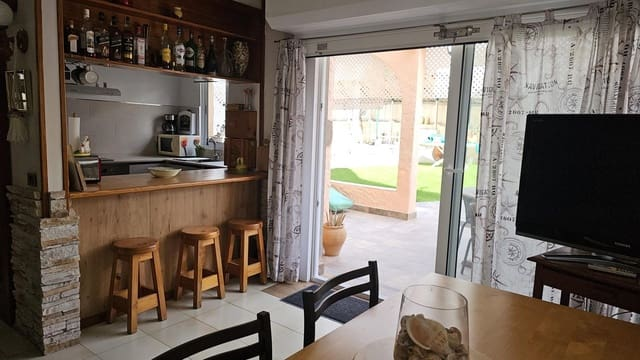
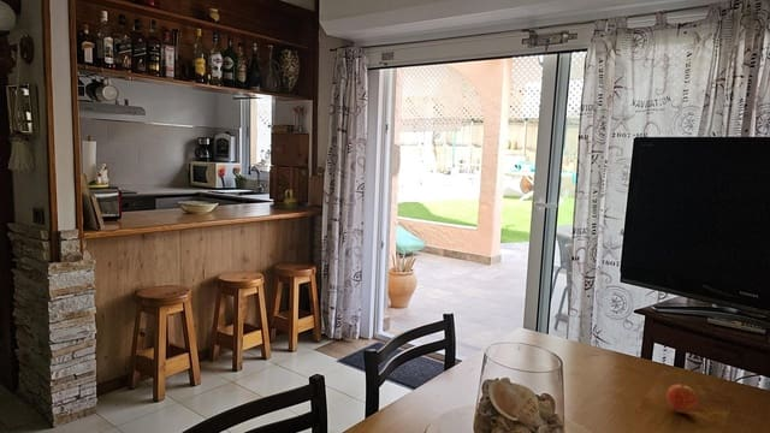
+ fruit (681, 396)
